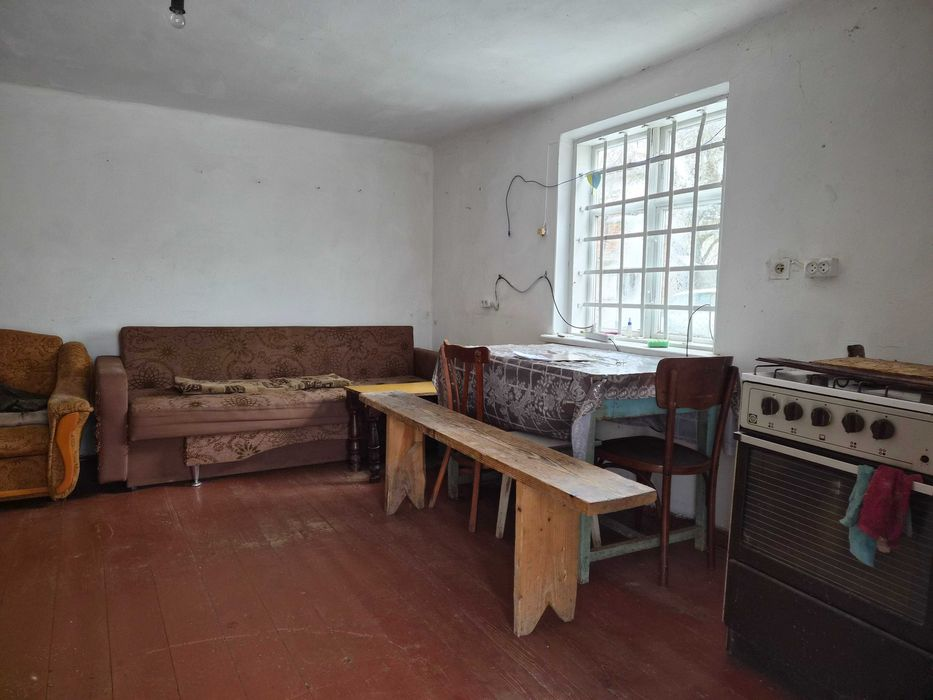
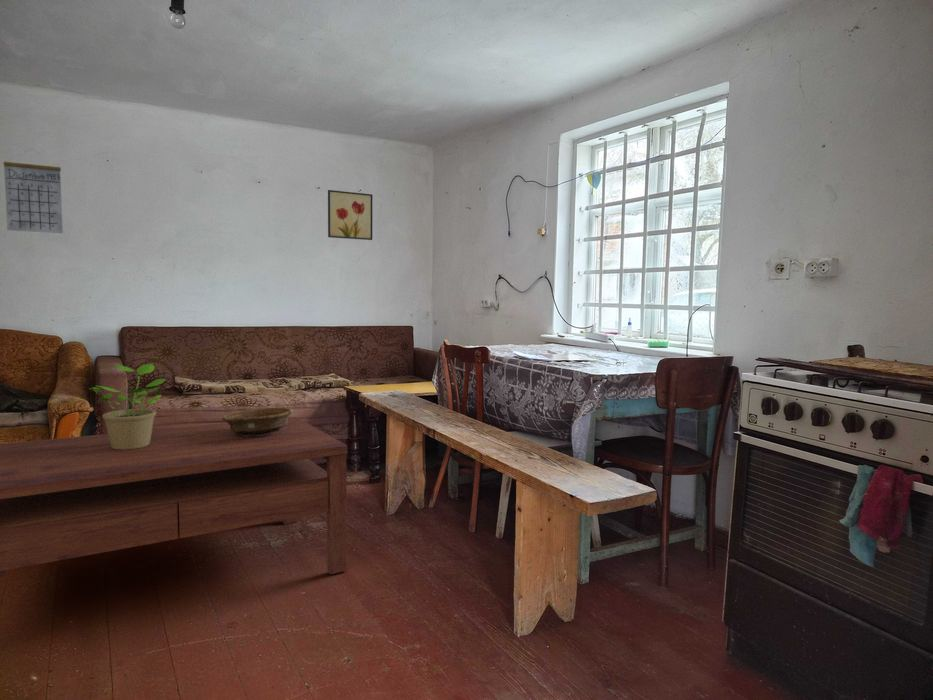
+ wall art (350, 215)
+ calendar (33, 190)
+ coffee table (166, 510)
+ decorative bowl (258, 421)
+ potted plant (133, 406)
